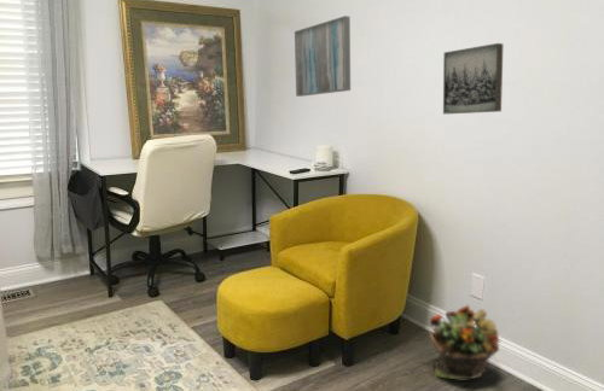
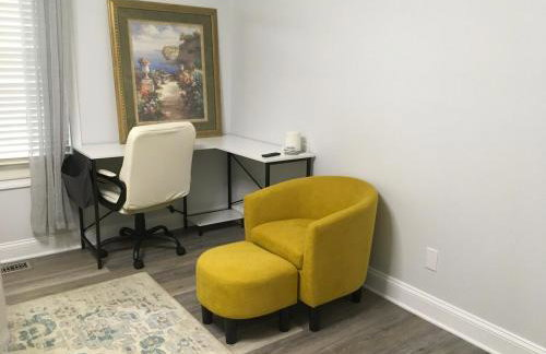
- potted plant (467, 340)
- wall art (471, 80)
- wall art (320, 59)
